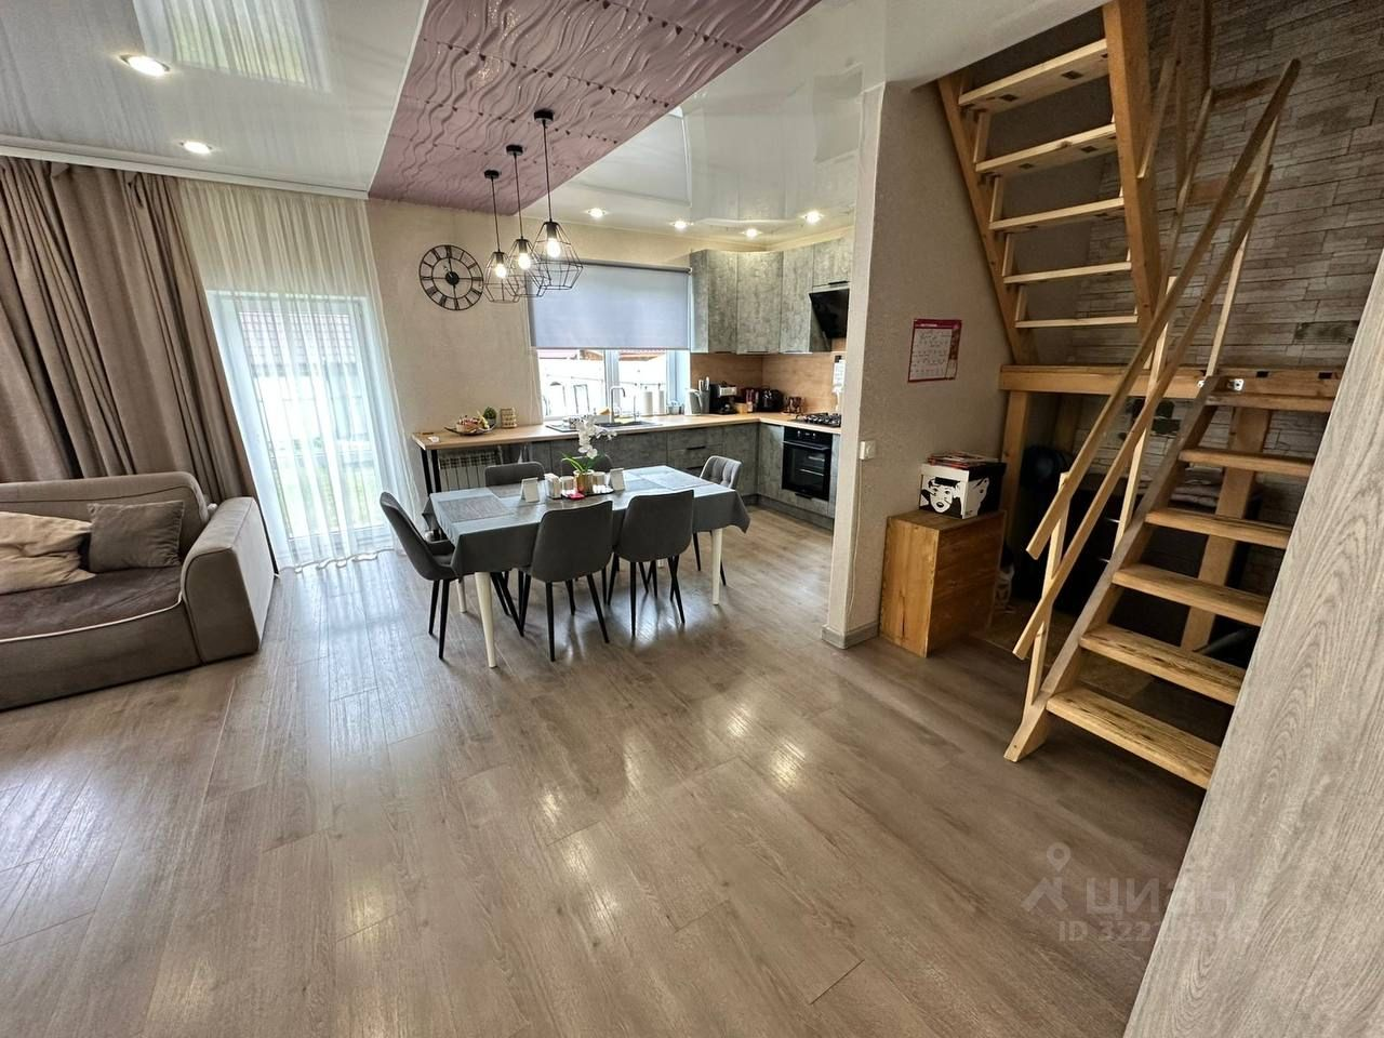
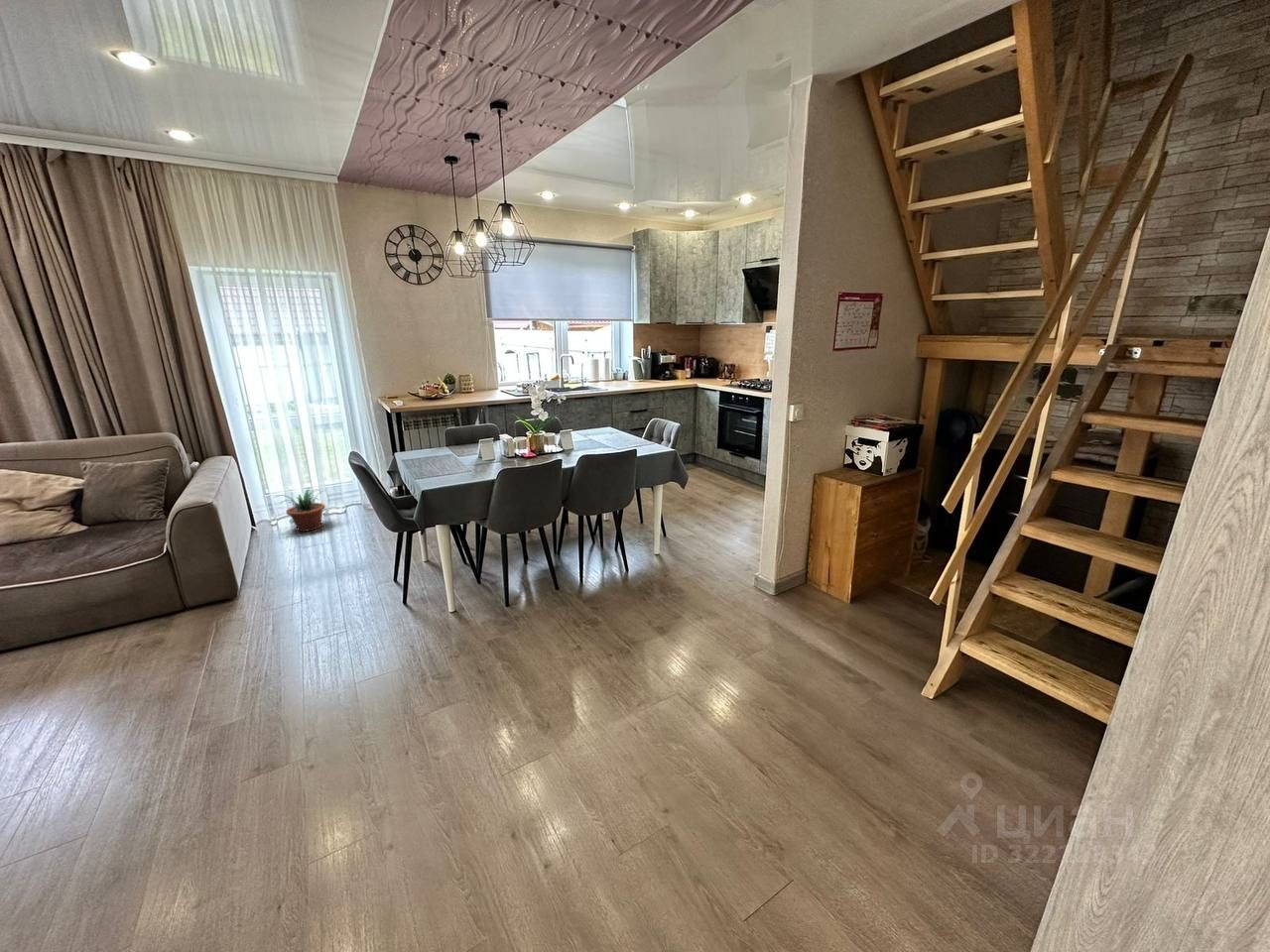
+ potted plant (304, 510)
